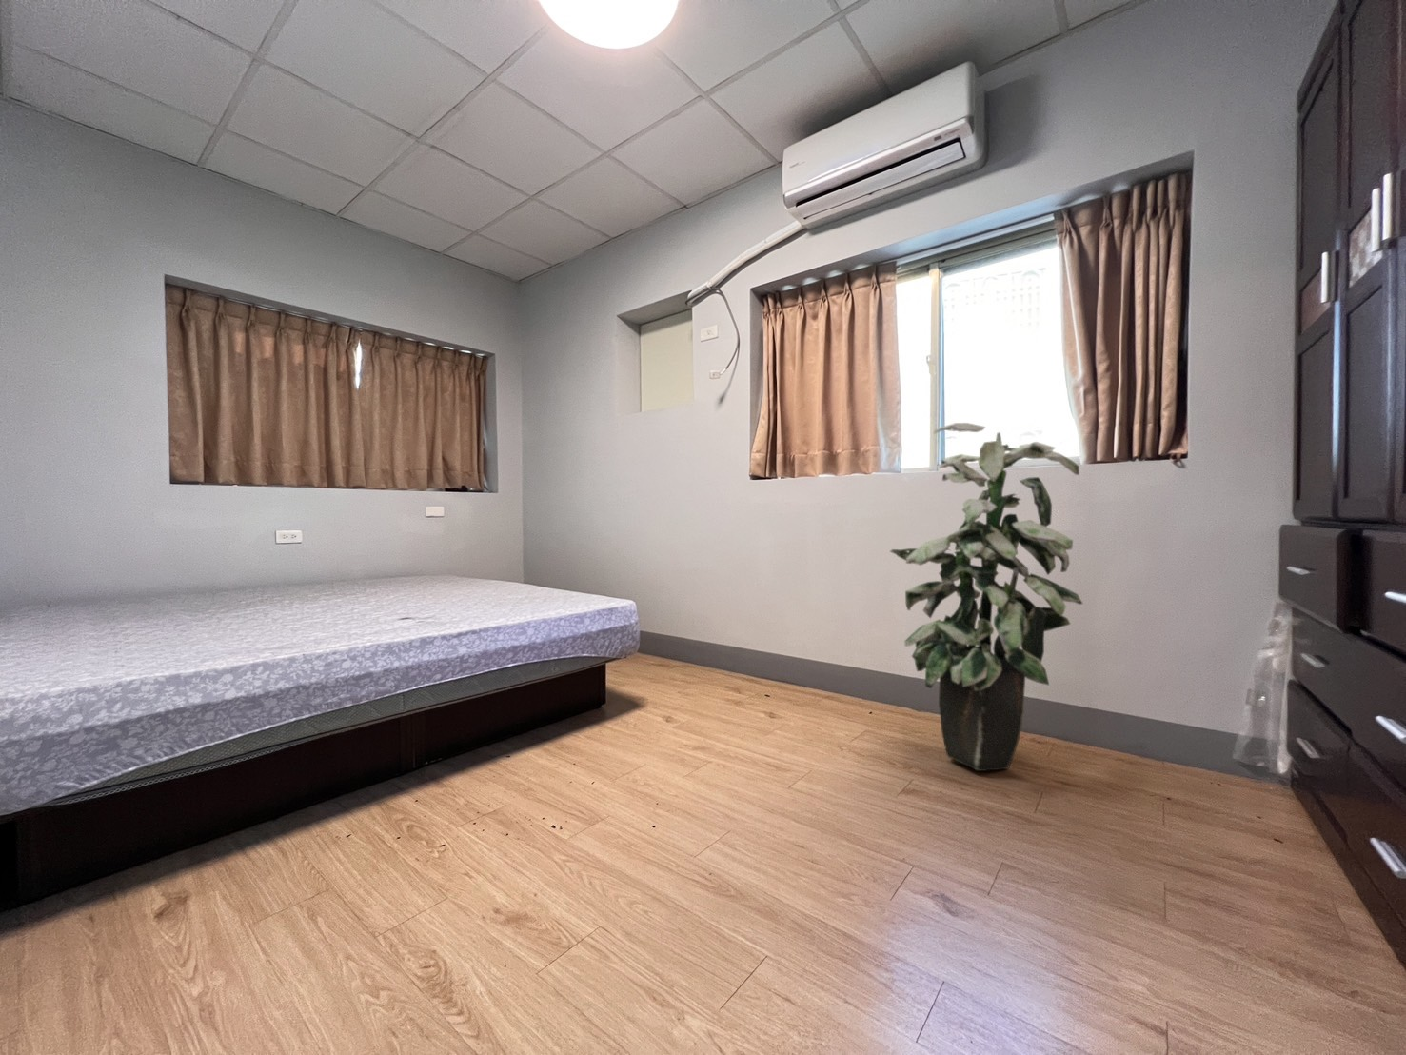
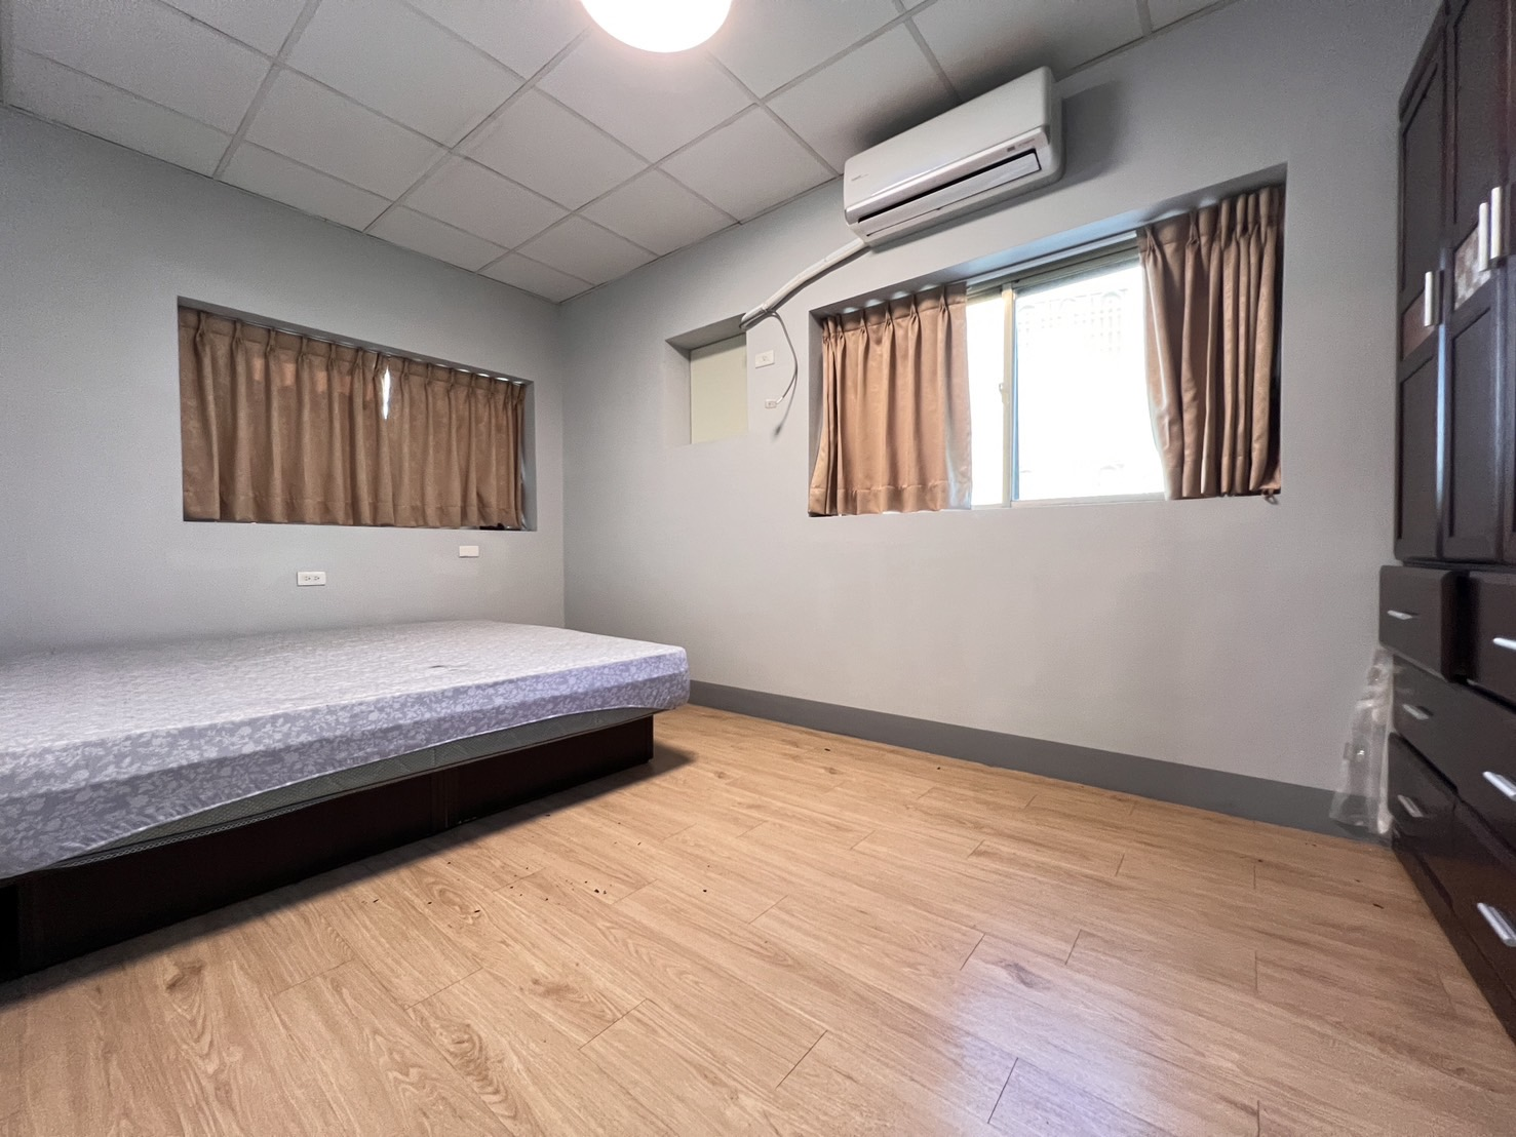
- indoor plant (978, 592)
